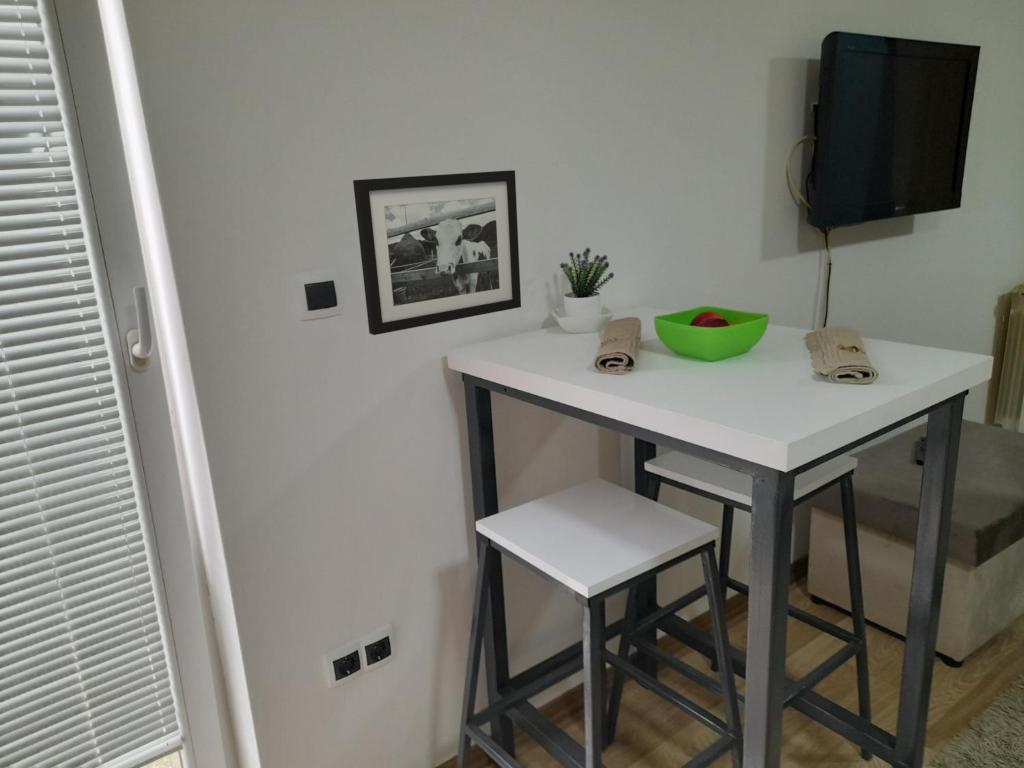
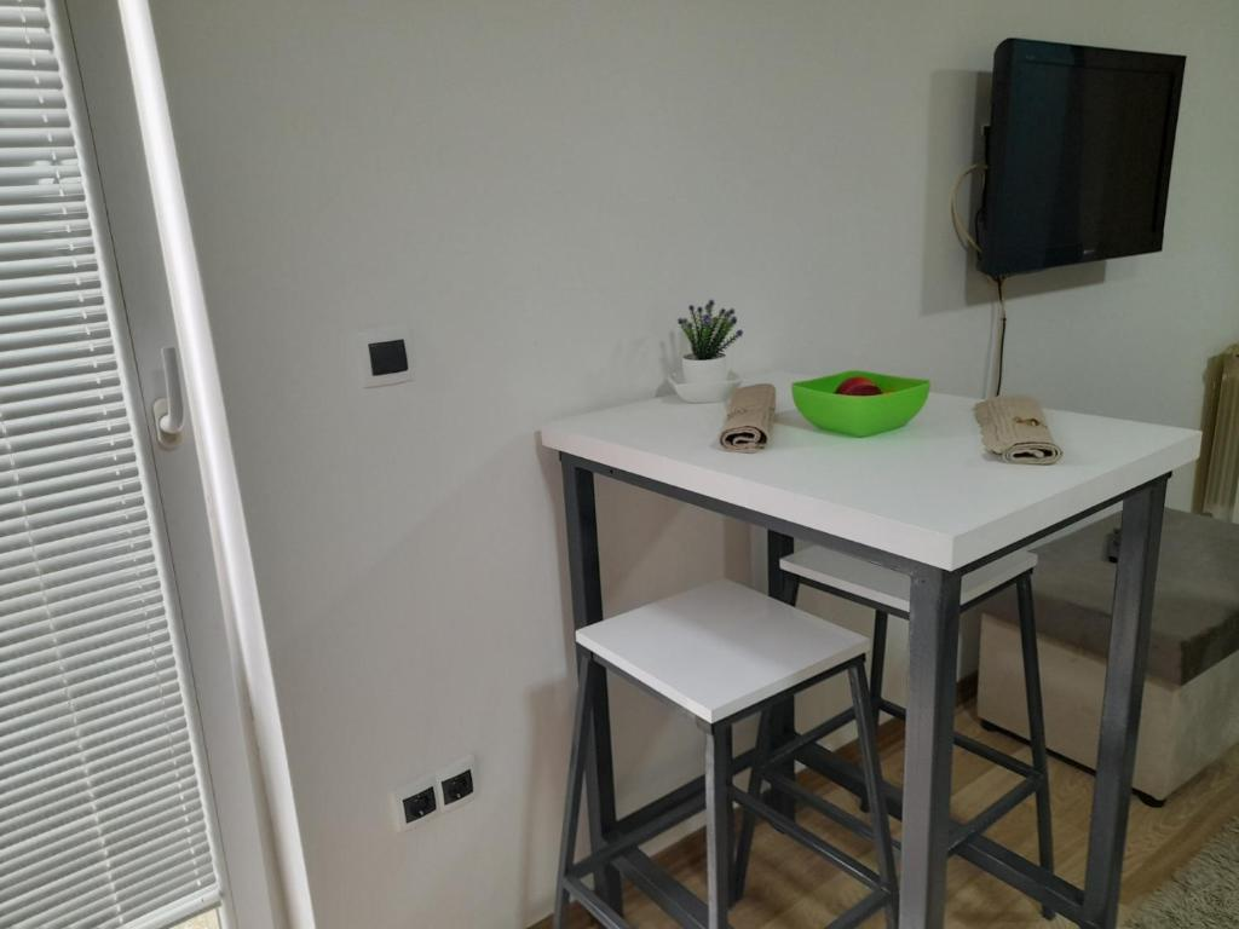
- picture frame (444, 249)
